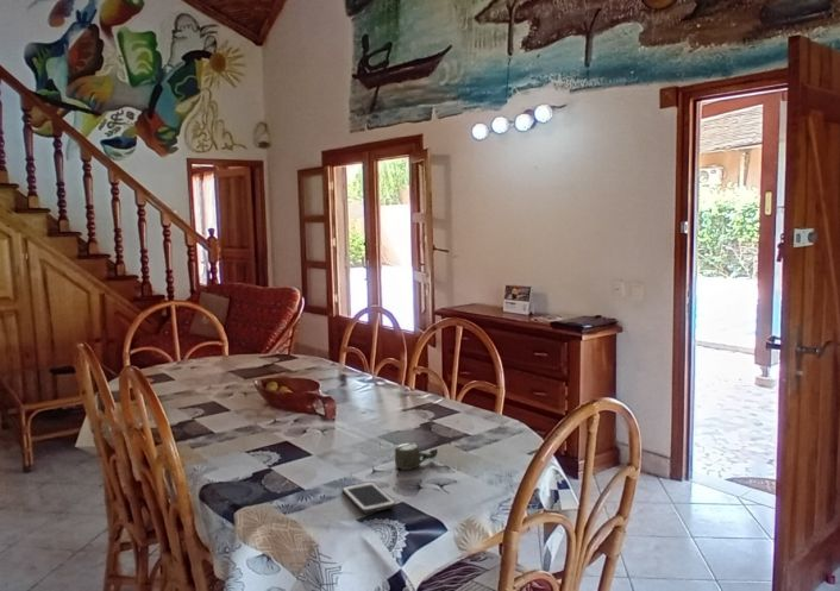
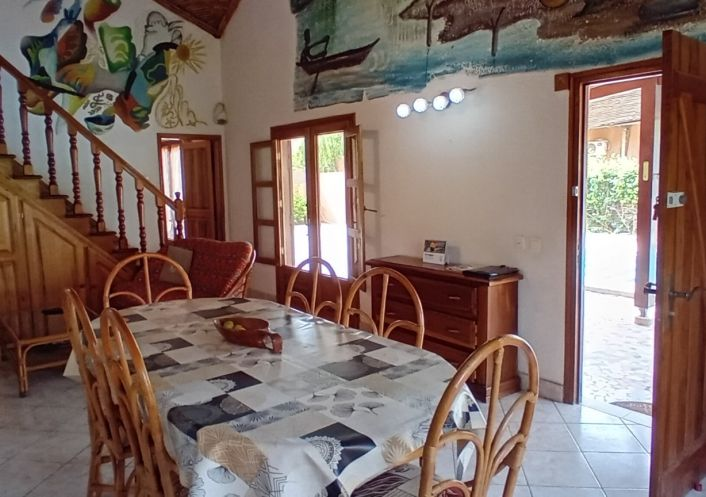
- cup (416, 453)
- cell phone (368, 496)
